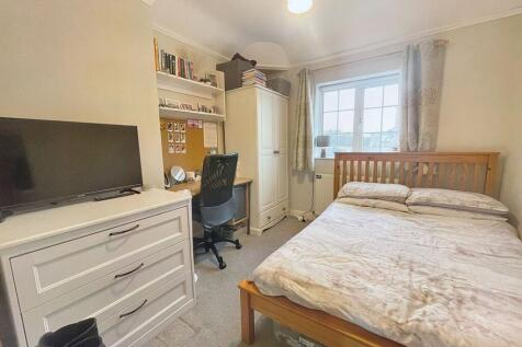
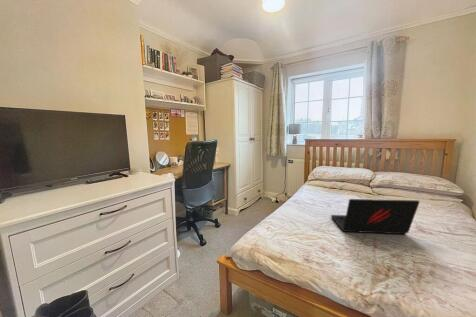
+ laptop (368, 210)
